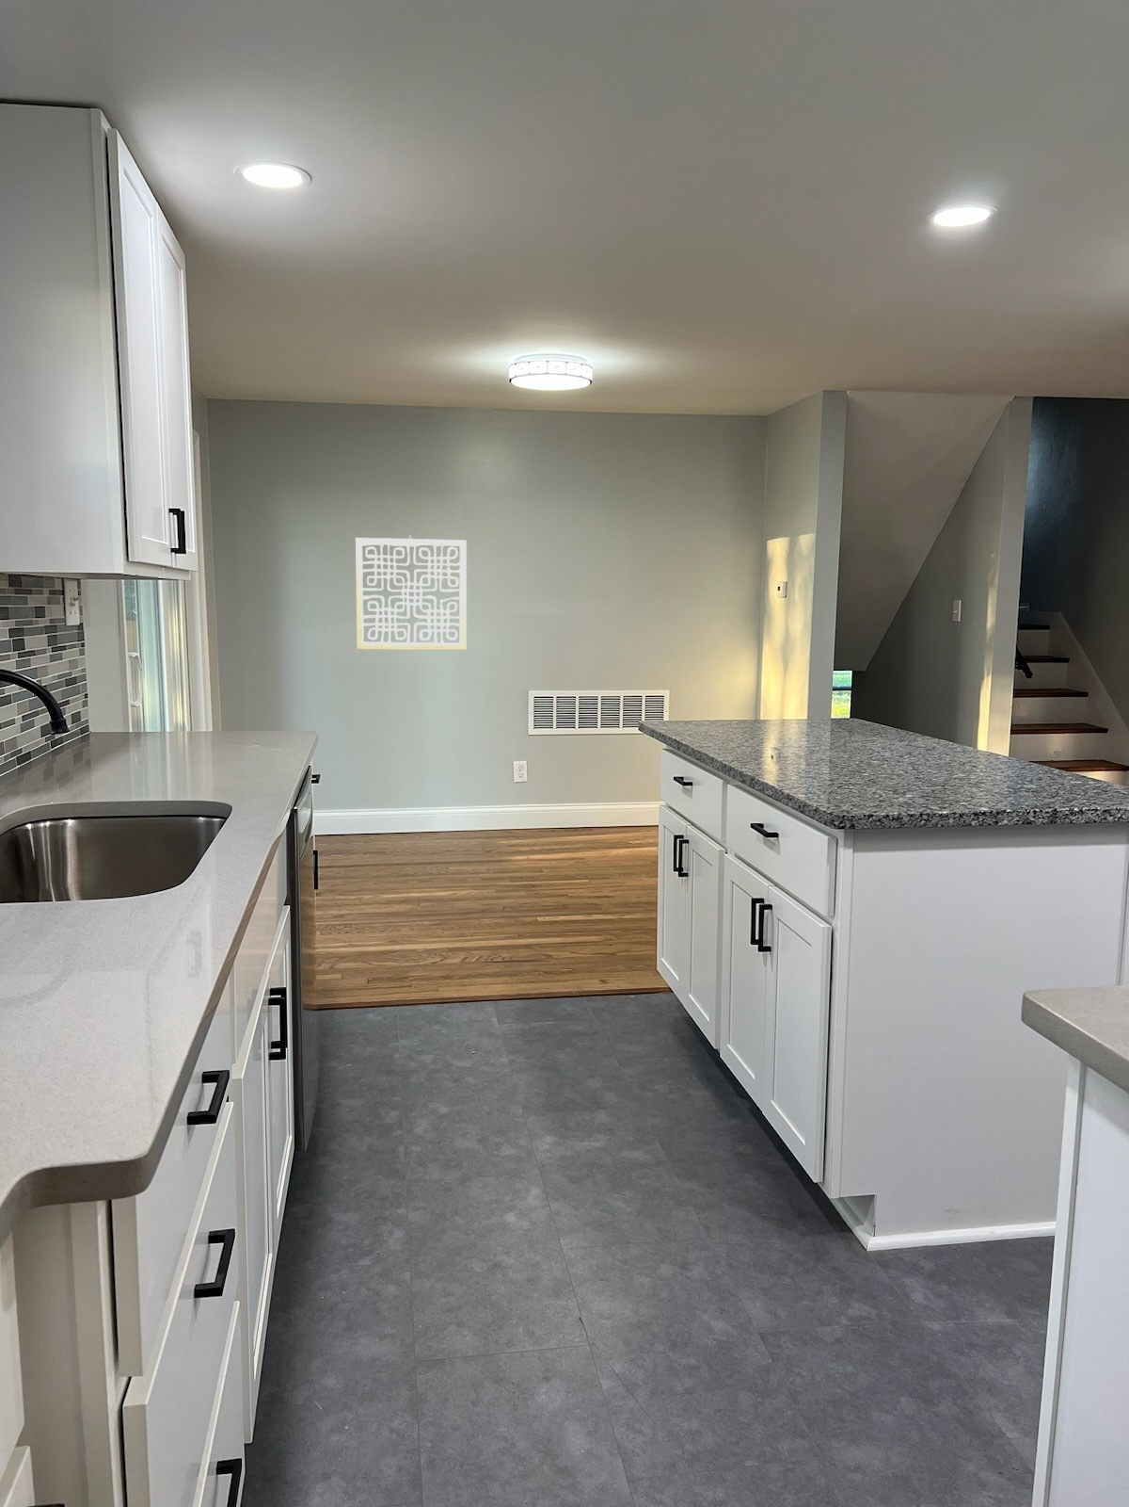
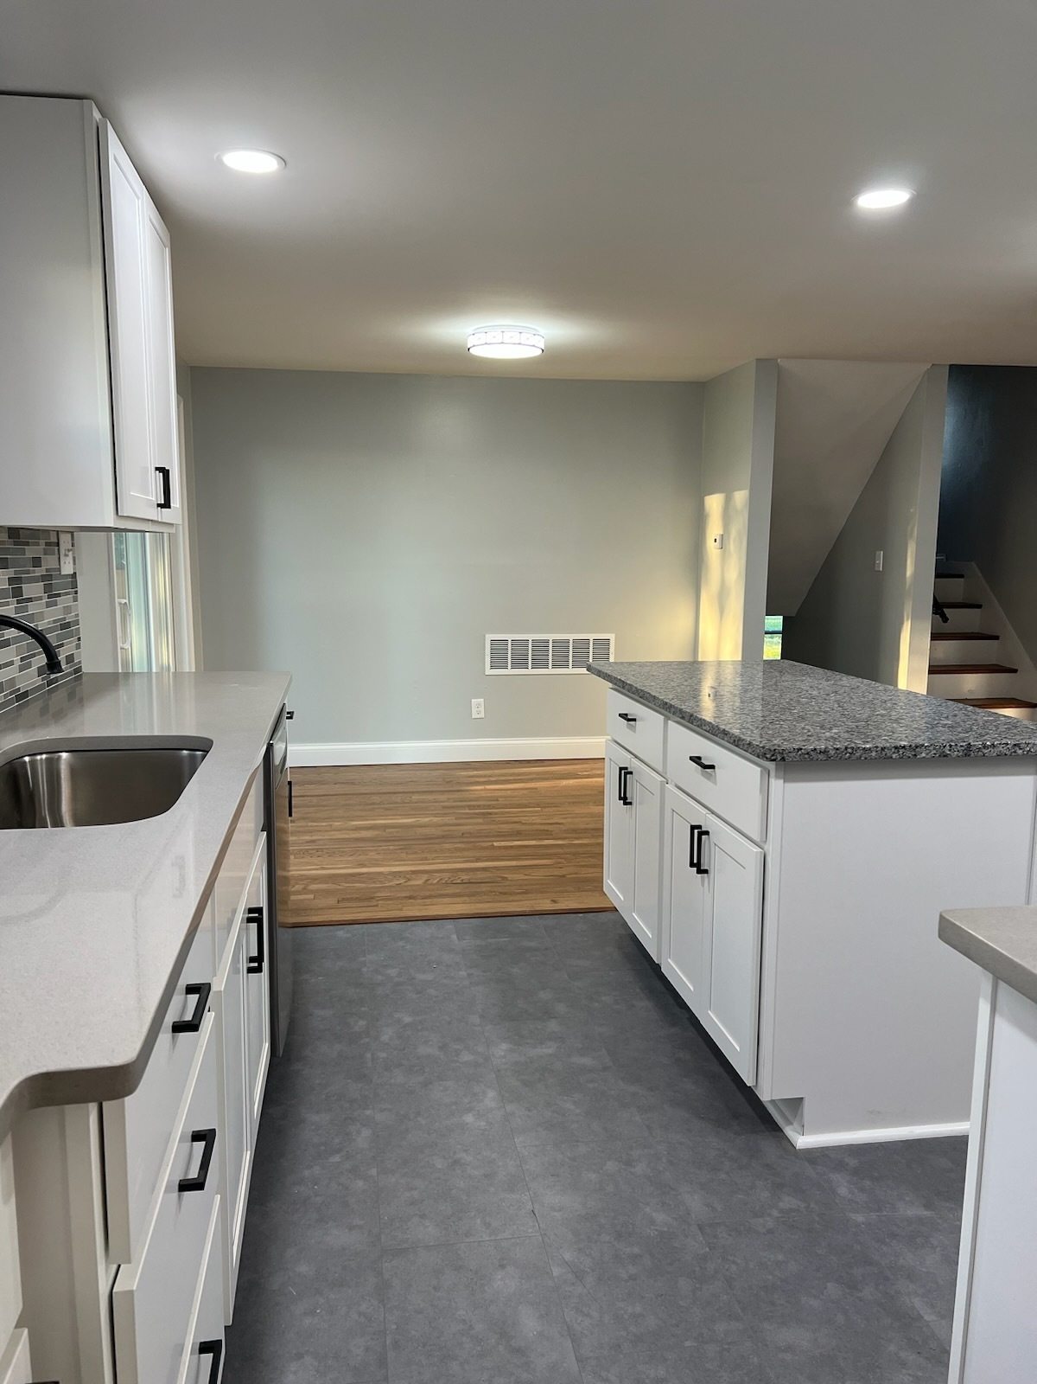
- wall art (412, 591)
